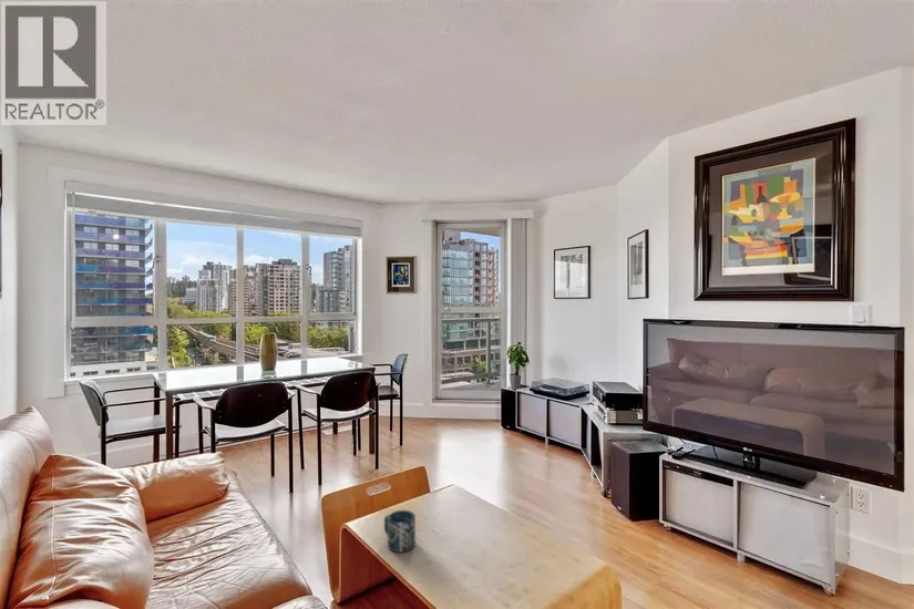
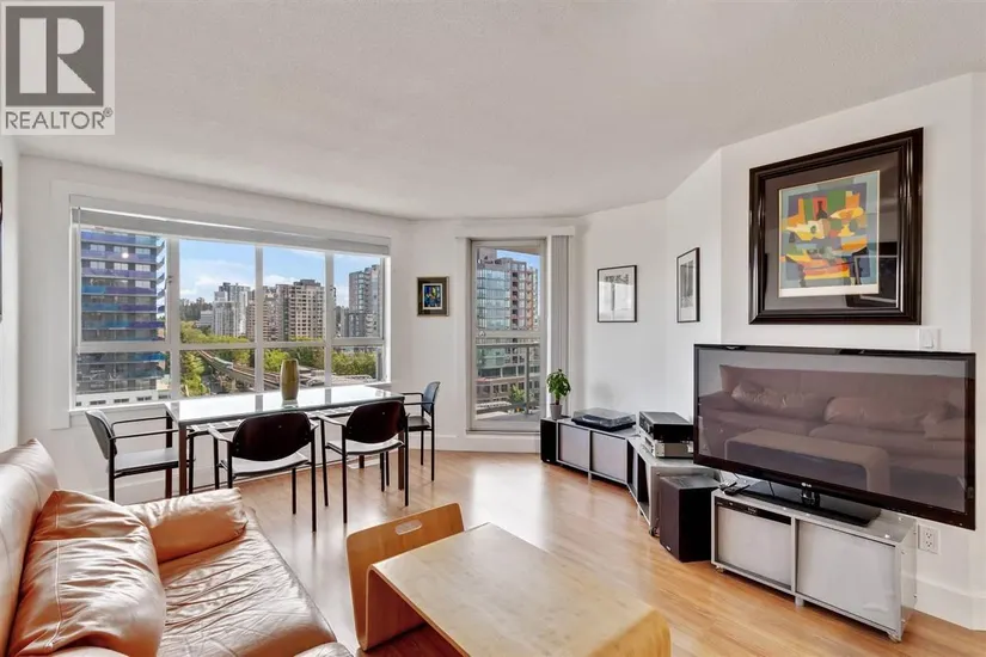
- cup (398, 528)
